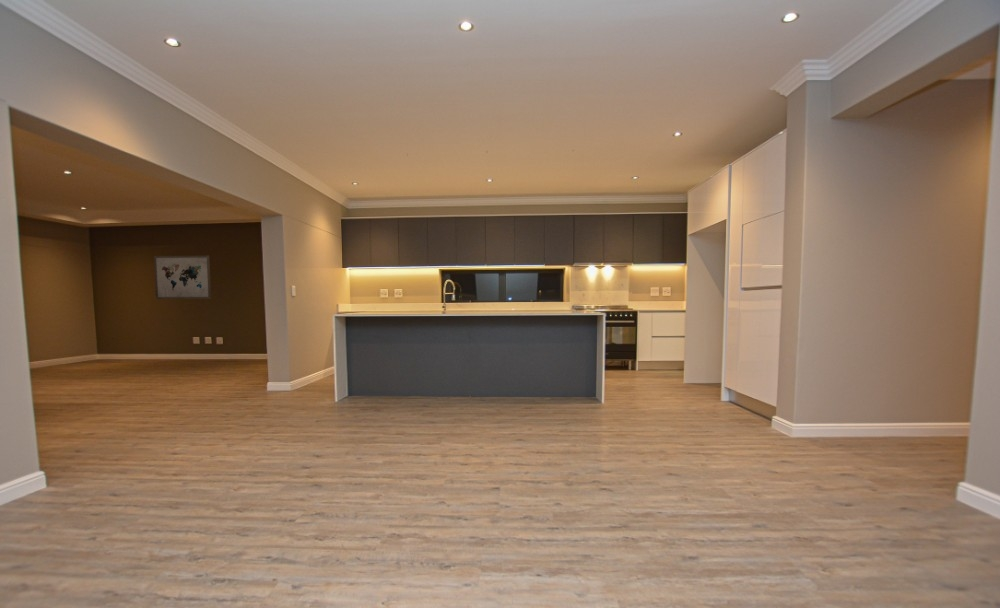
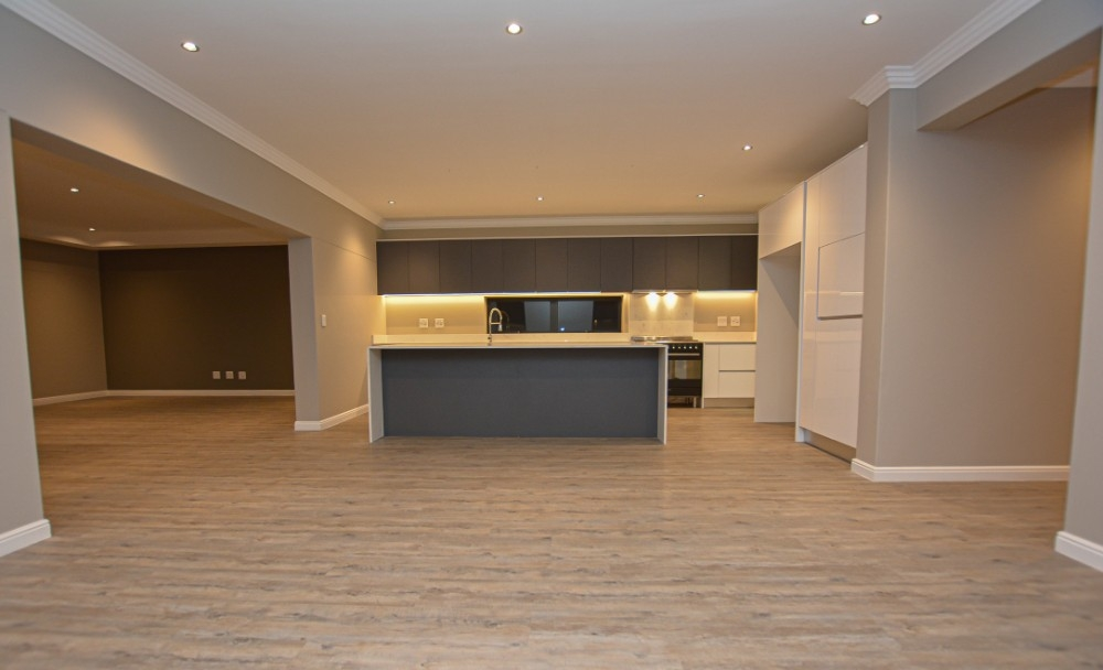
- wall art (182, 277)
